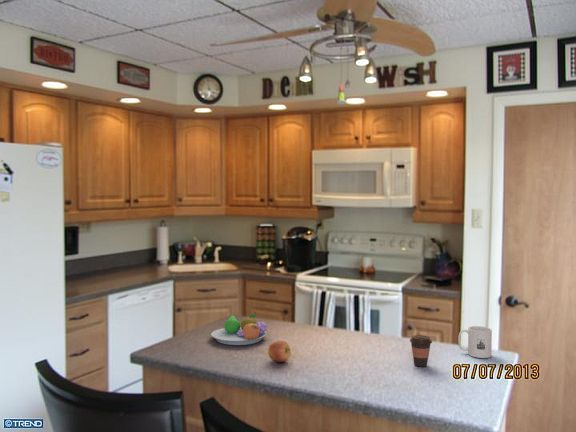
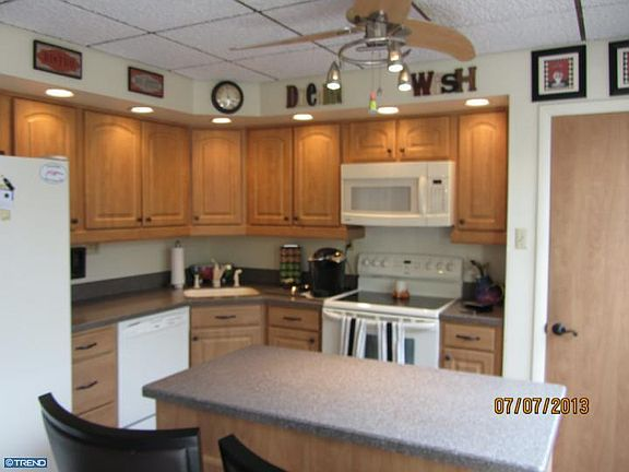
- apple (280, 351)
- fruit bowl (239, 327)
- mug (474, 341)
- coffee cup (420, 351)
